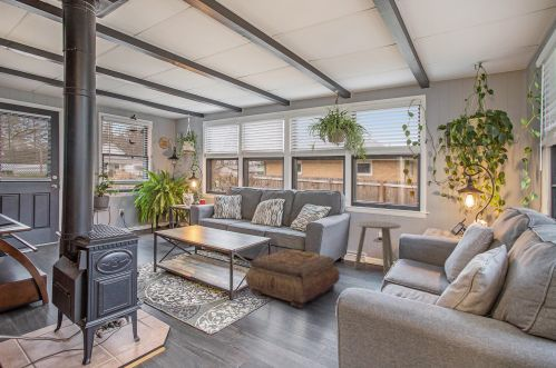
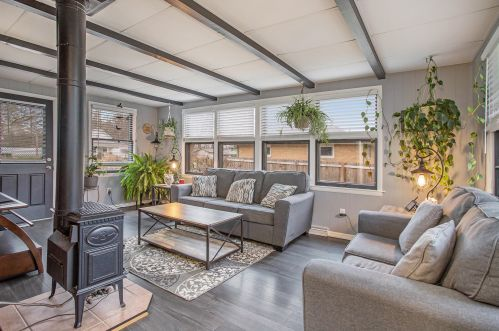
- side table (382, 247)
- ottoman (293, 272)
